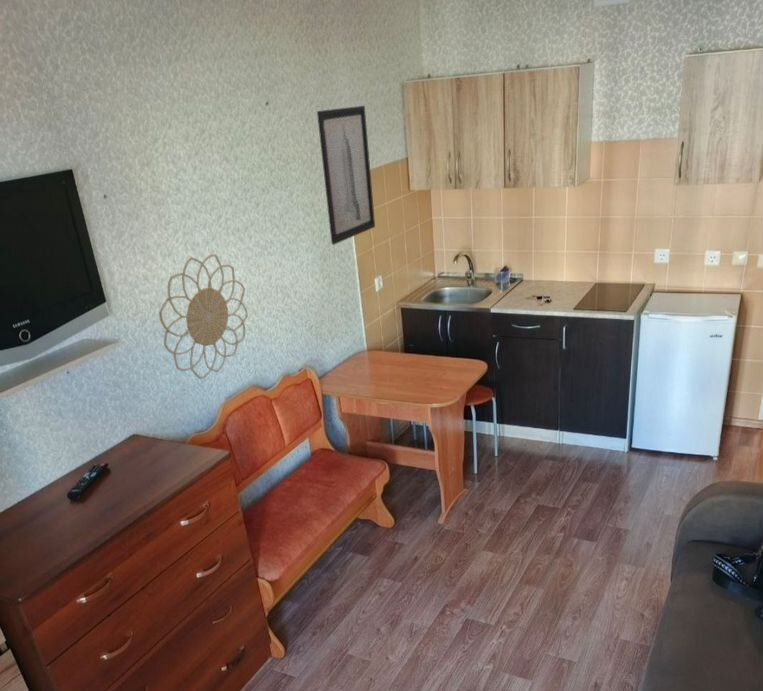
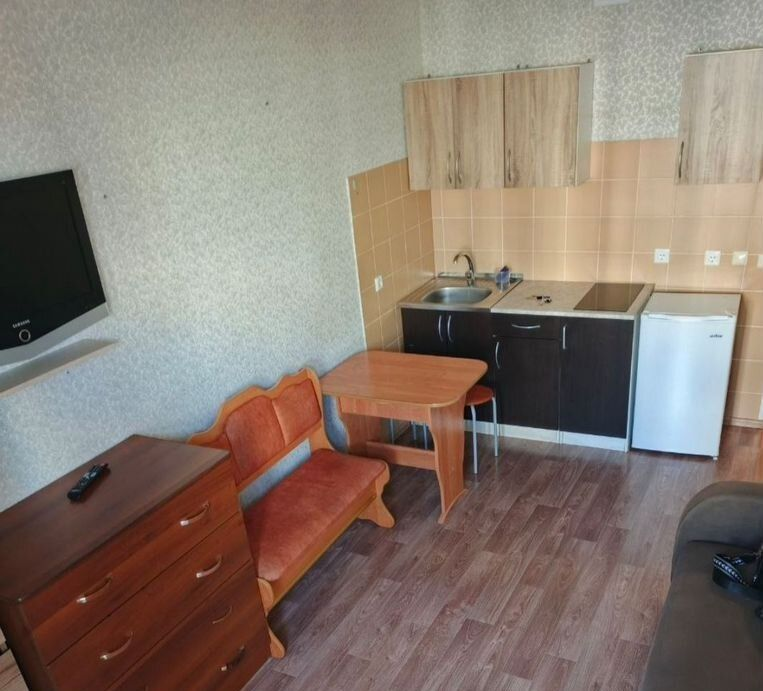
- decorative wall piece (206, 315)
- wall art (348, 173)
